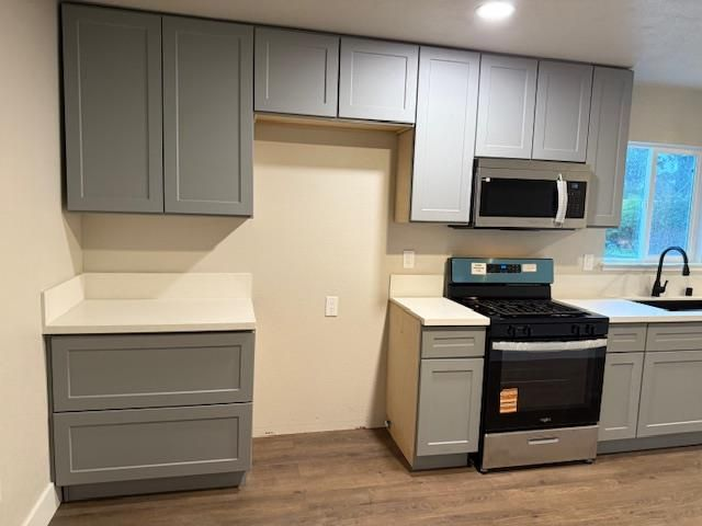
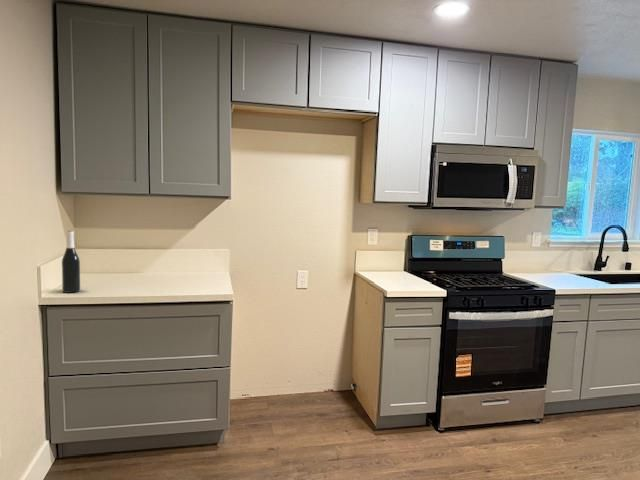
+ wine bottle (70, 261)
